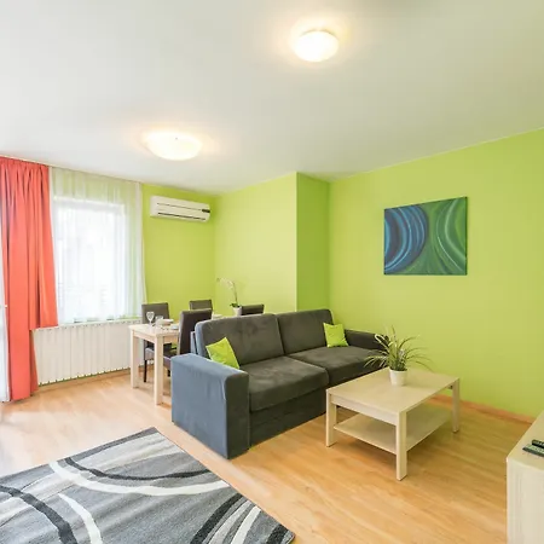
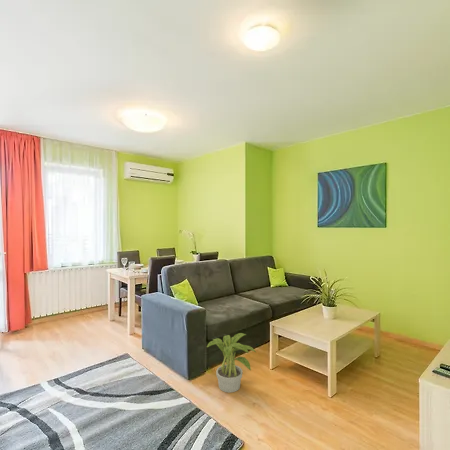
+ potted plant (229, 362)
